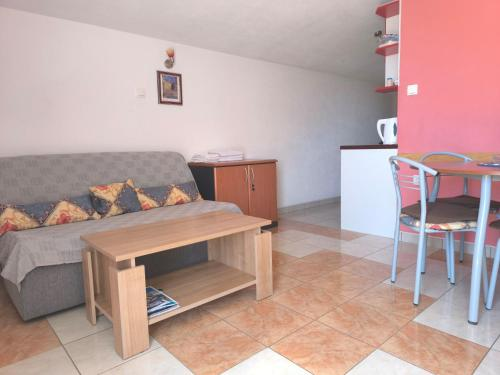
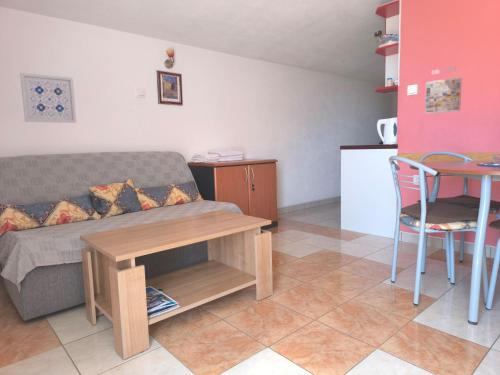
+ calendar (442, 90)
+ wall art (49, 99)
